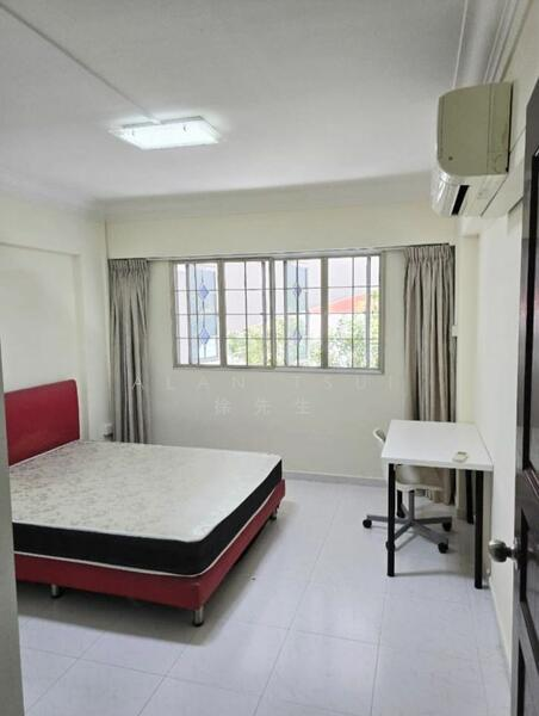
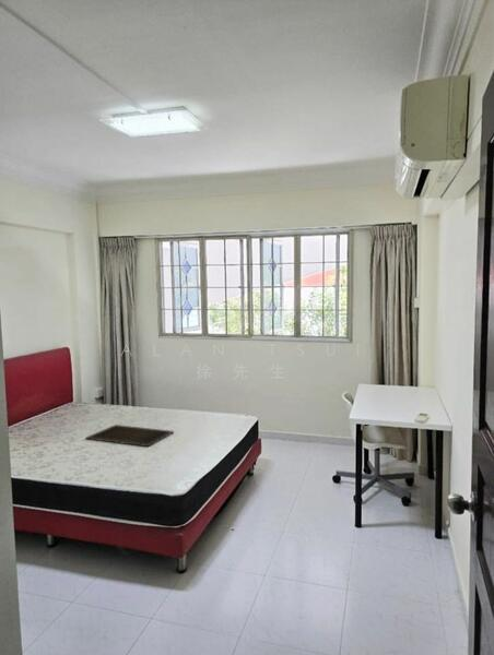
+ tray (130, 434)
